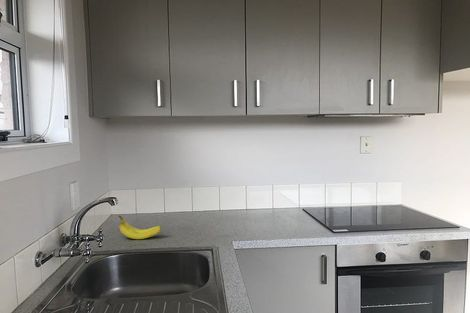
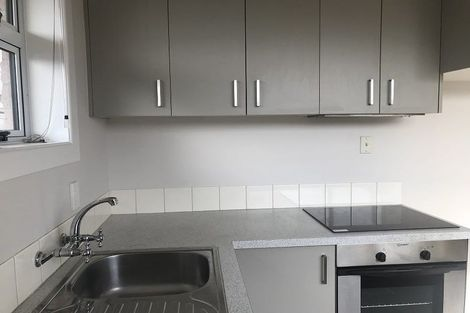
- fruit (139, 229)
